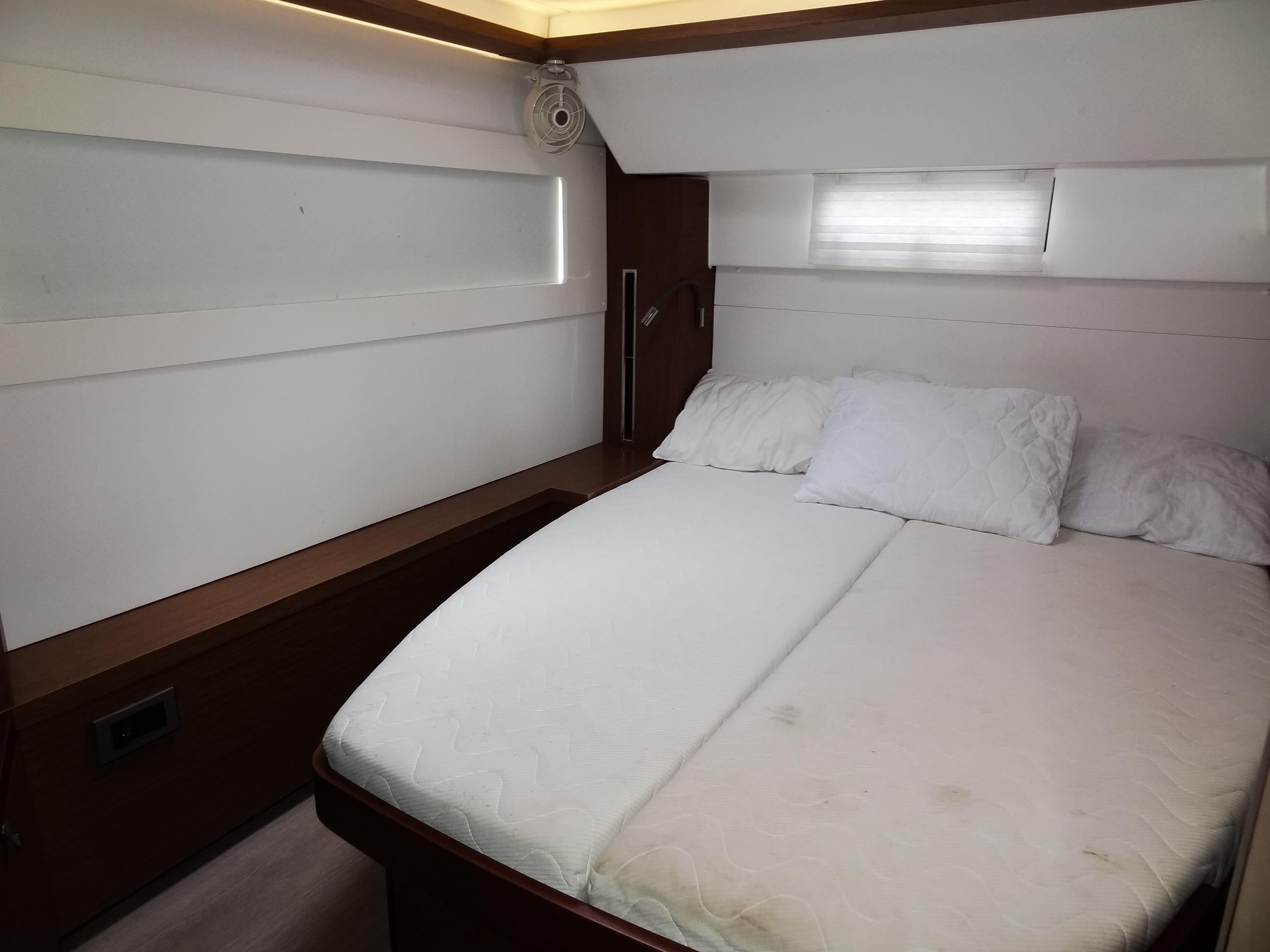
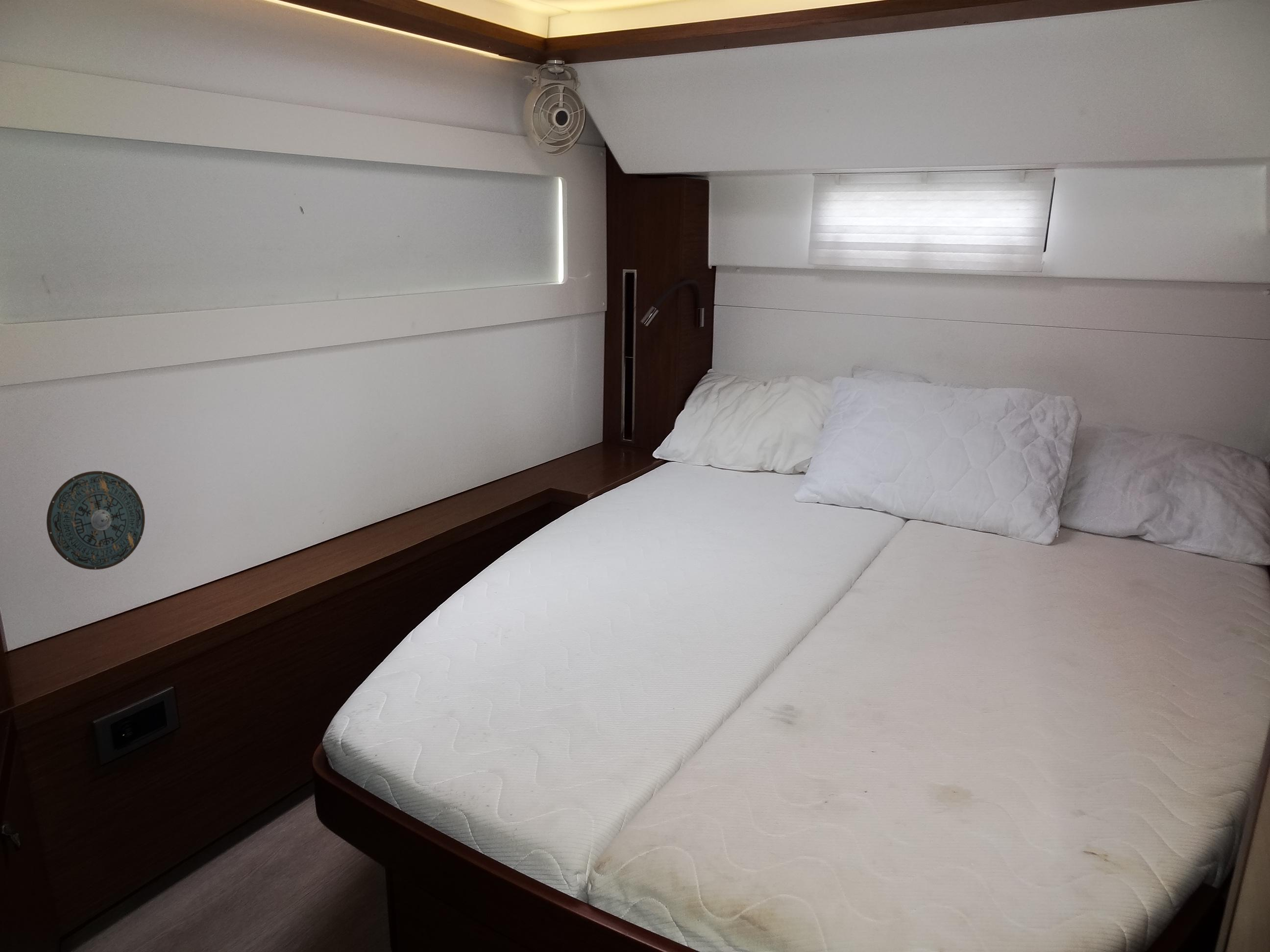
+ compass (98, 520)
